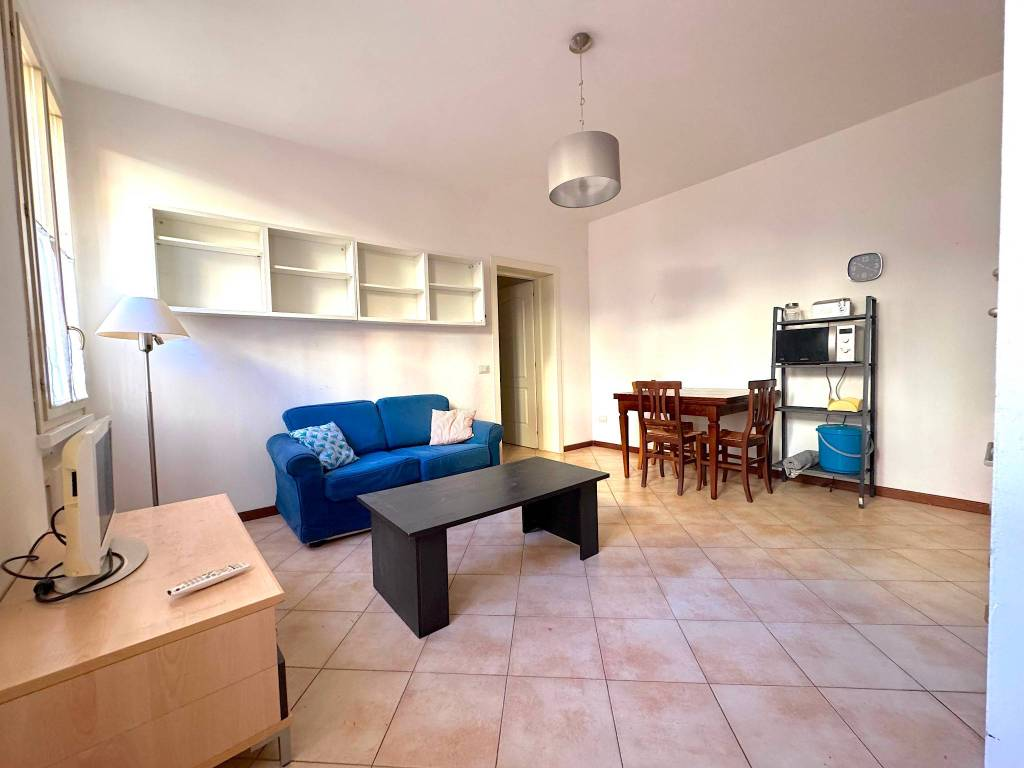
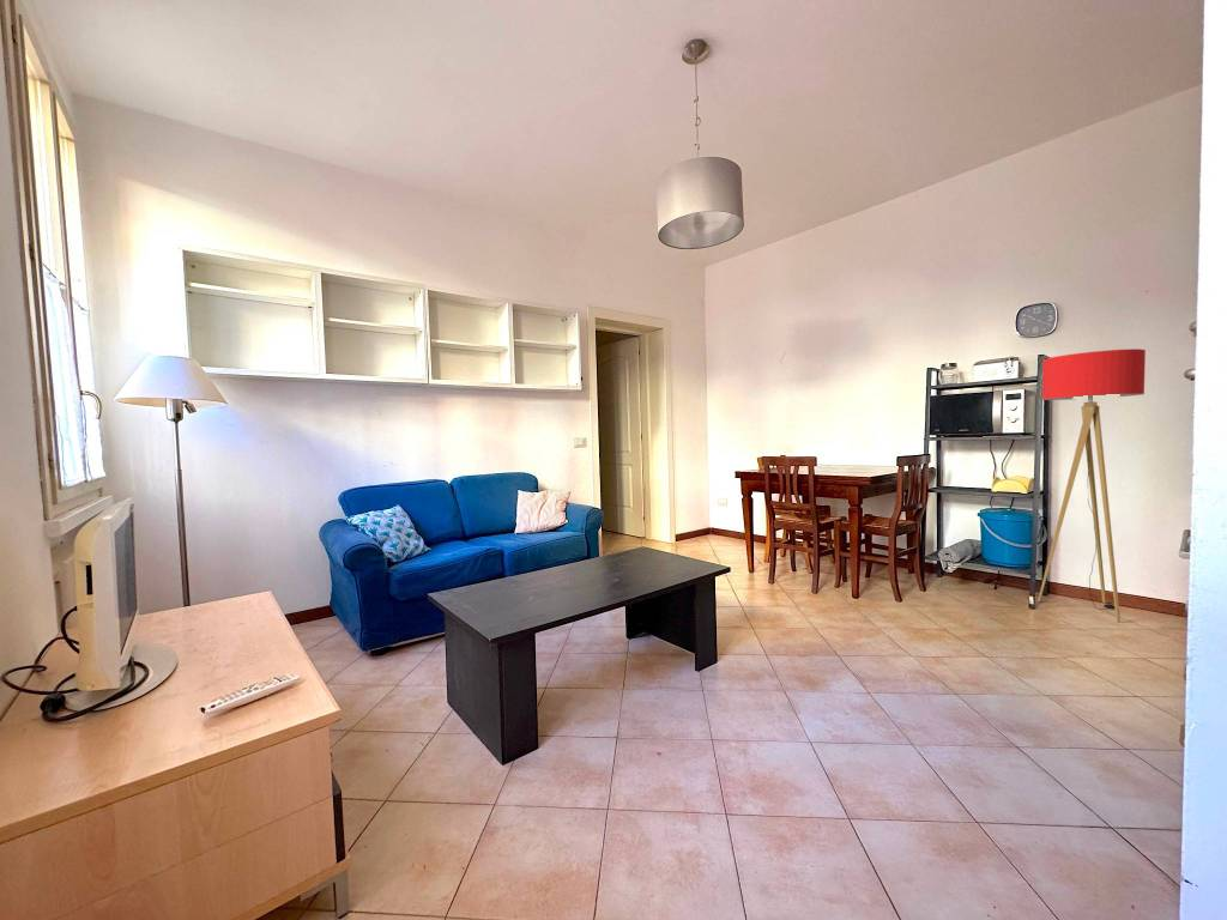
+ floor lamp (1089, 483)
